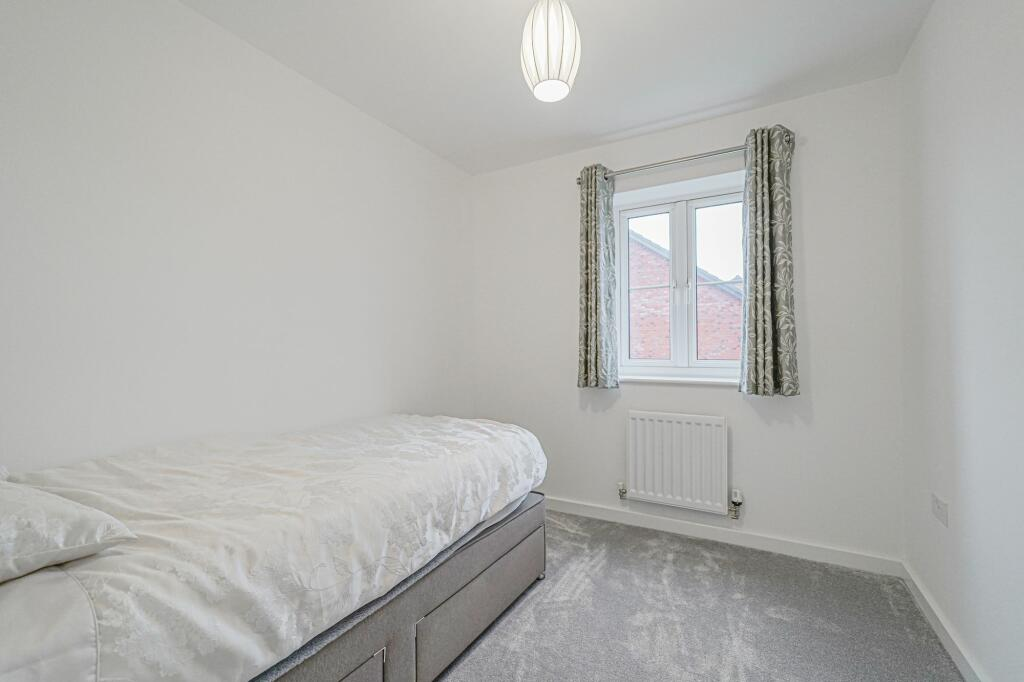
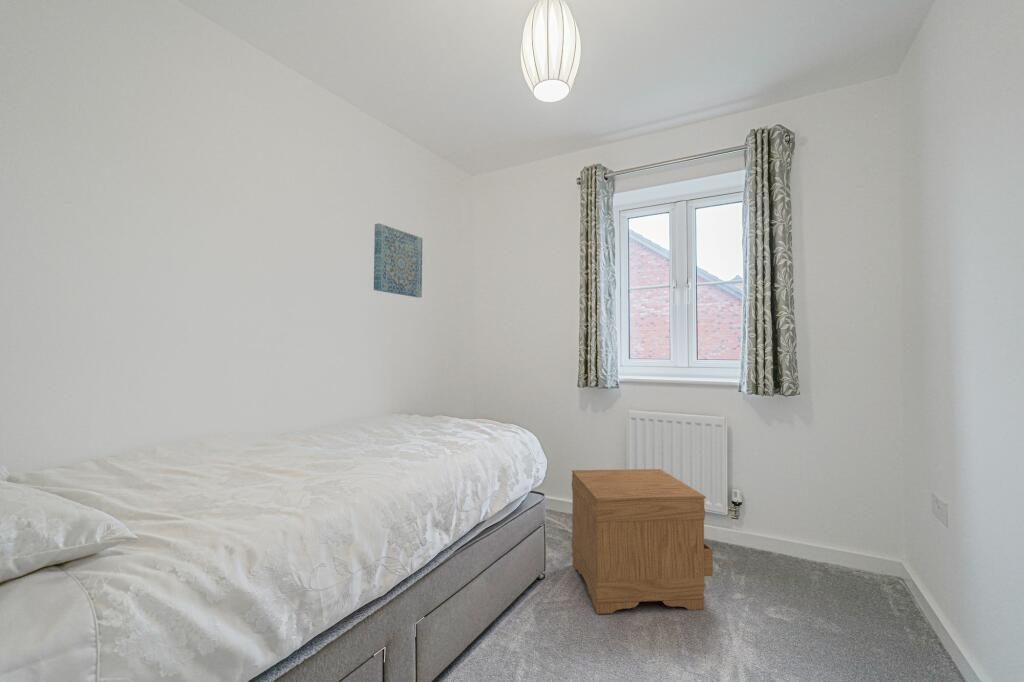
+ nightstand (637, 532)
+ wall art (399, 262)
